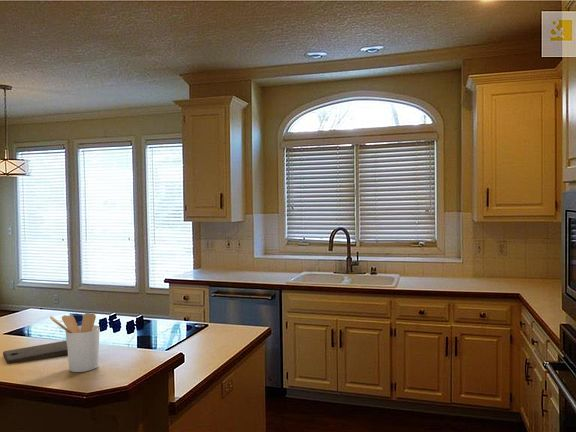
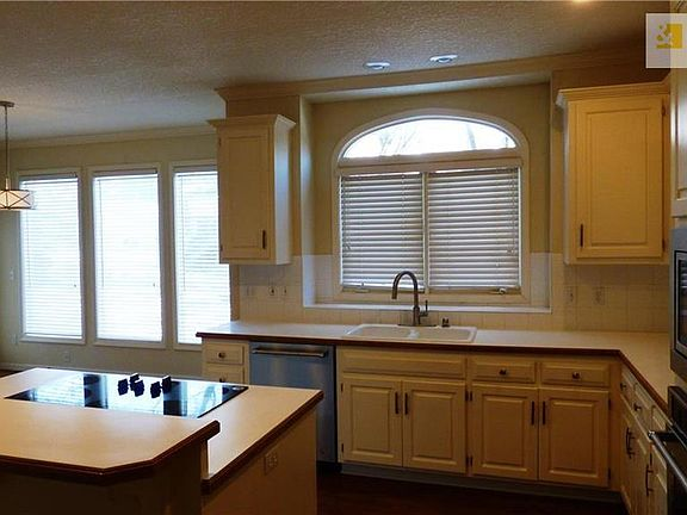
- utensil holder (74, 340)
- cutting board (40, 351)
